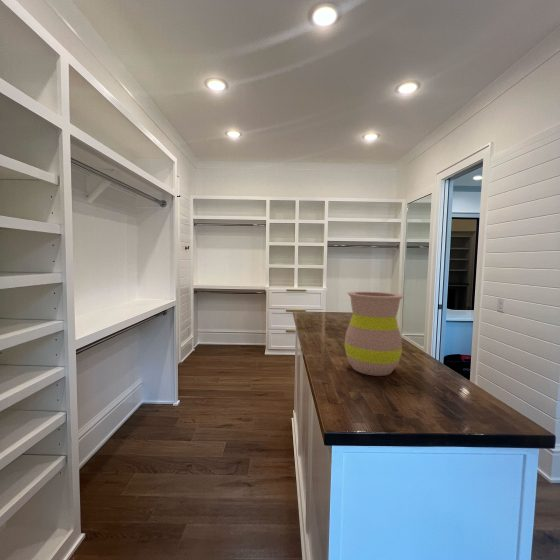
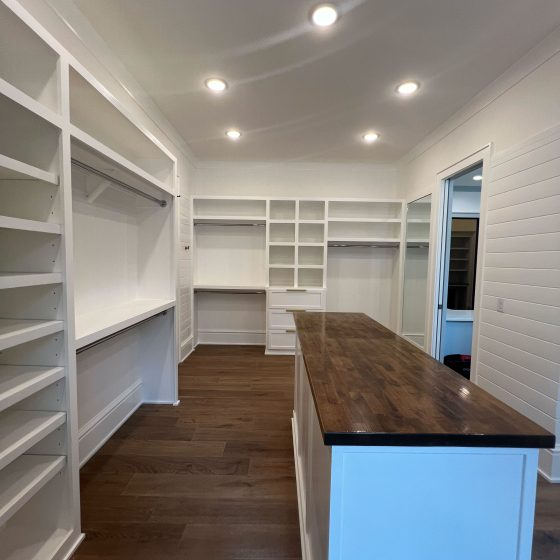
- vase (373, 331)
